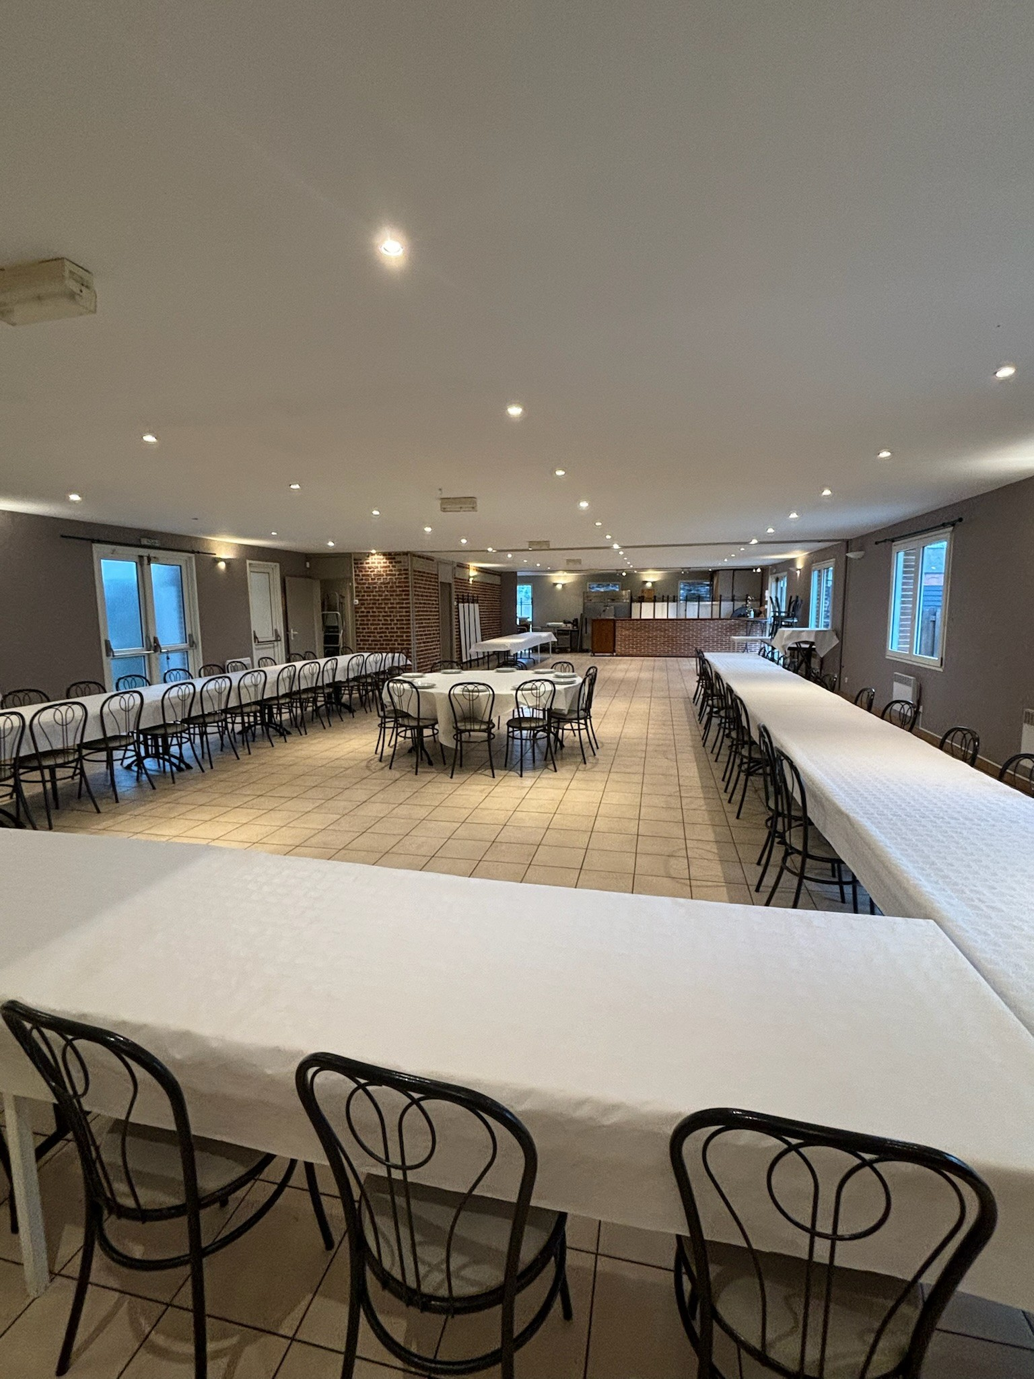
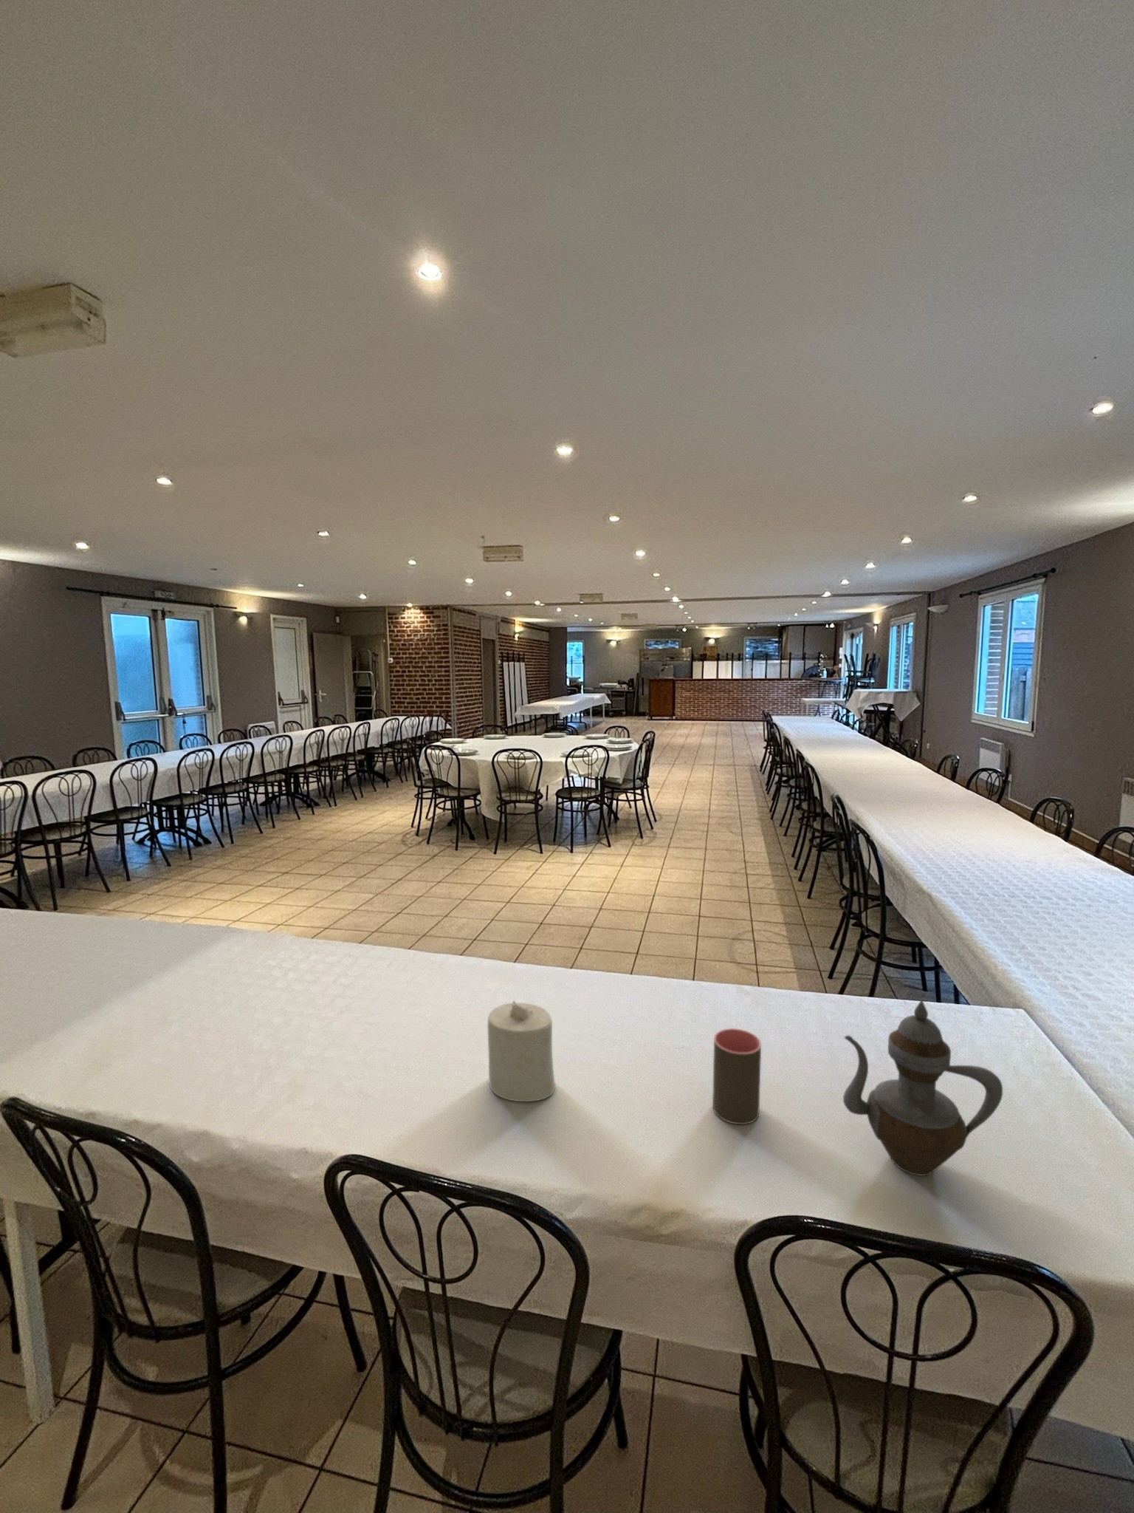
+ cup (736, 1075)
+ teapot (920, 1082)
+ candle (522, 1044)
